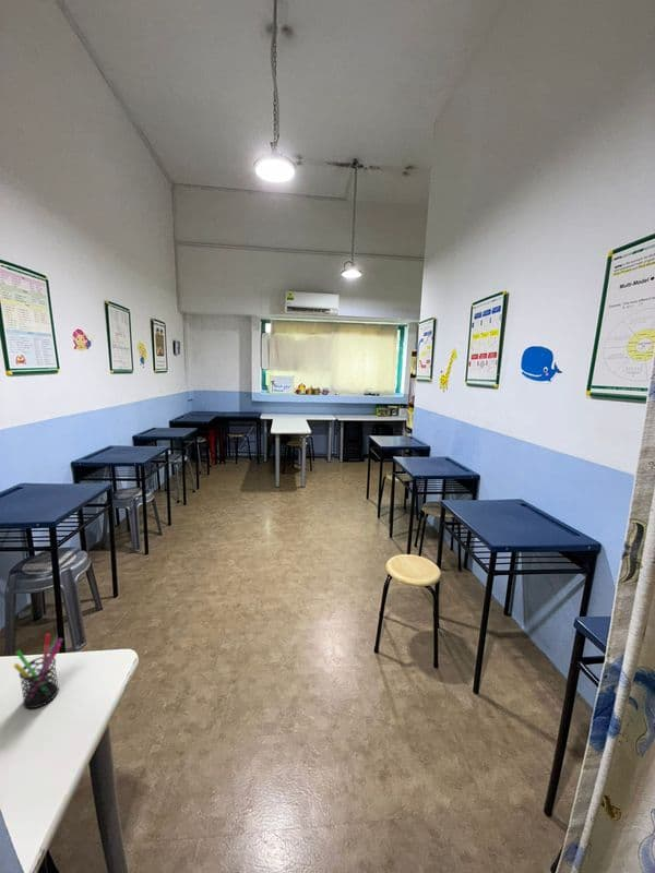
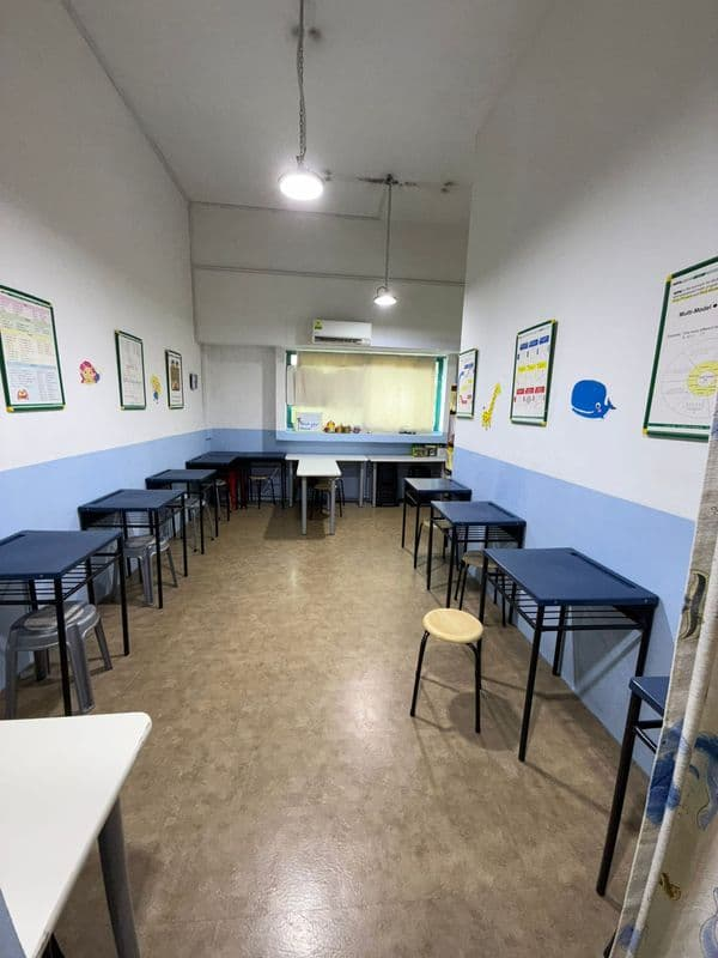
- pen holder (36, 669)
